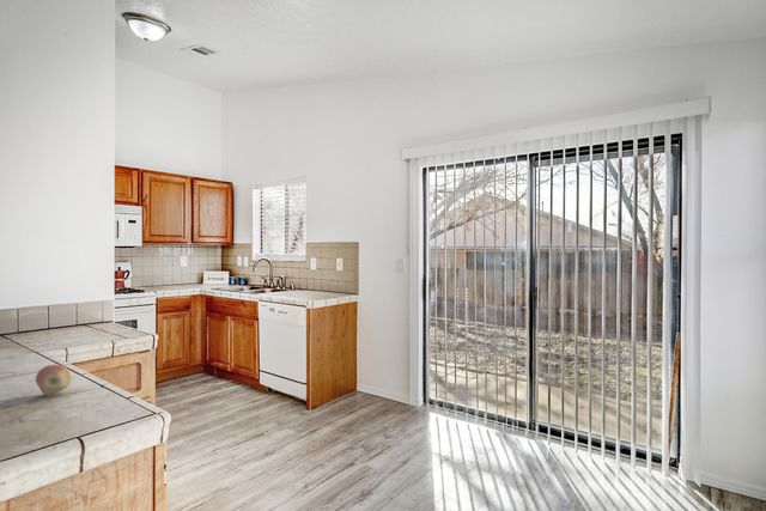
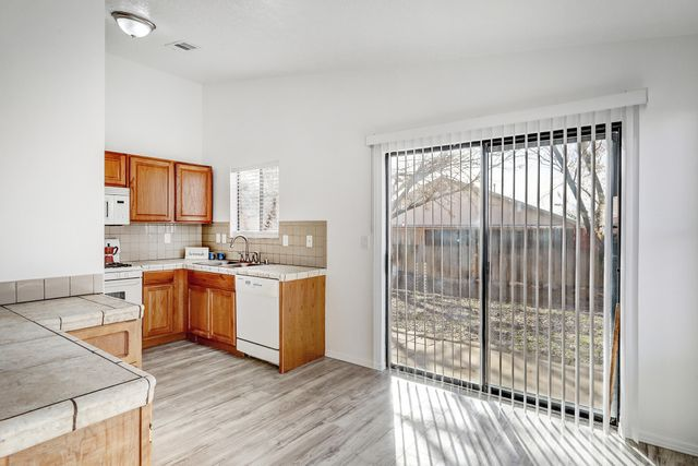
- fruit (53, 379)
